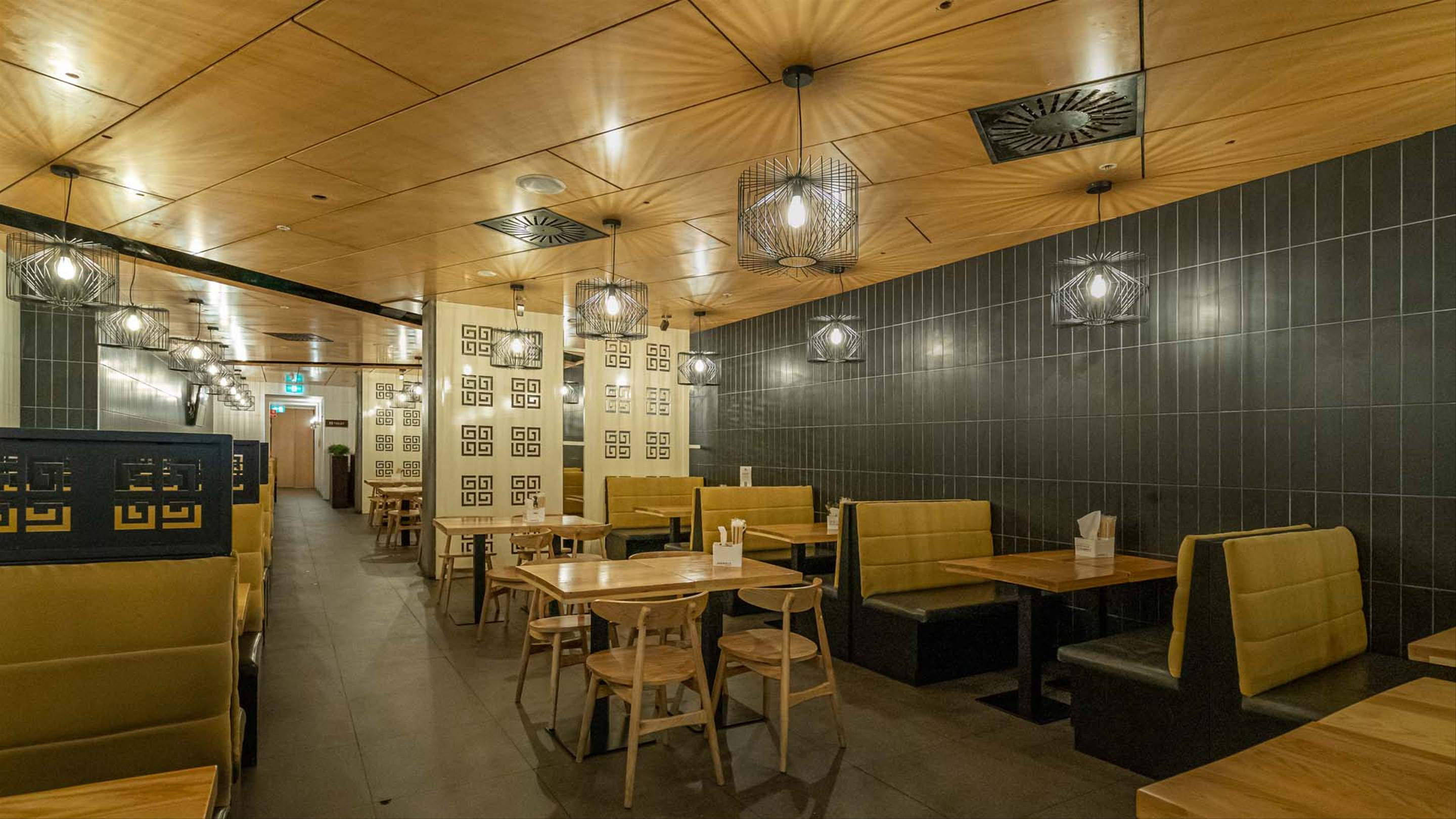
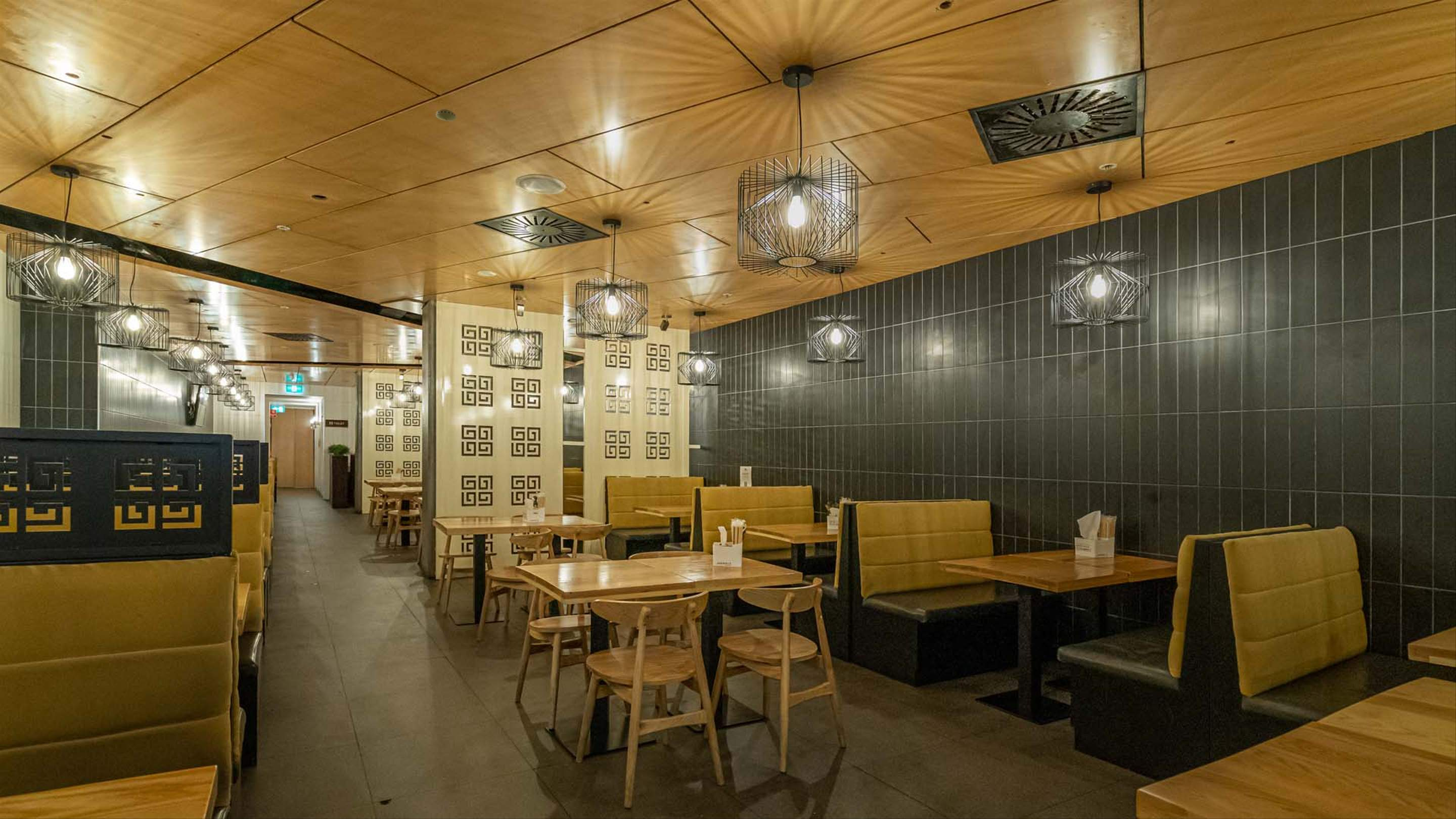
+ smoke detector (446, 115)
